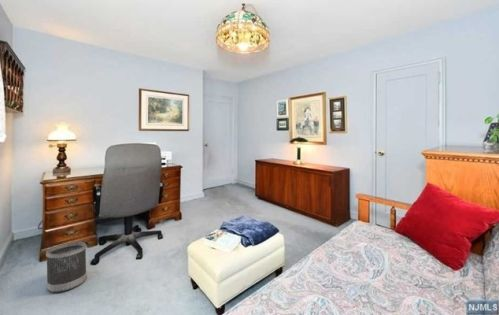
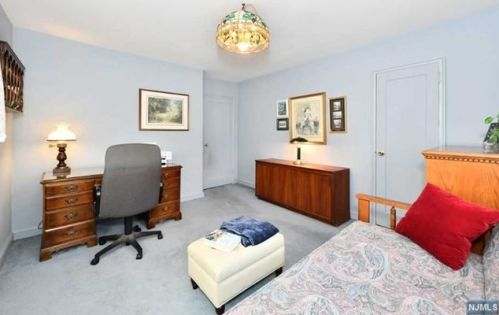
- wastebasket (67, 265)
